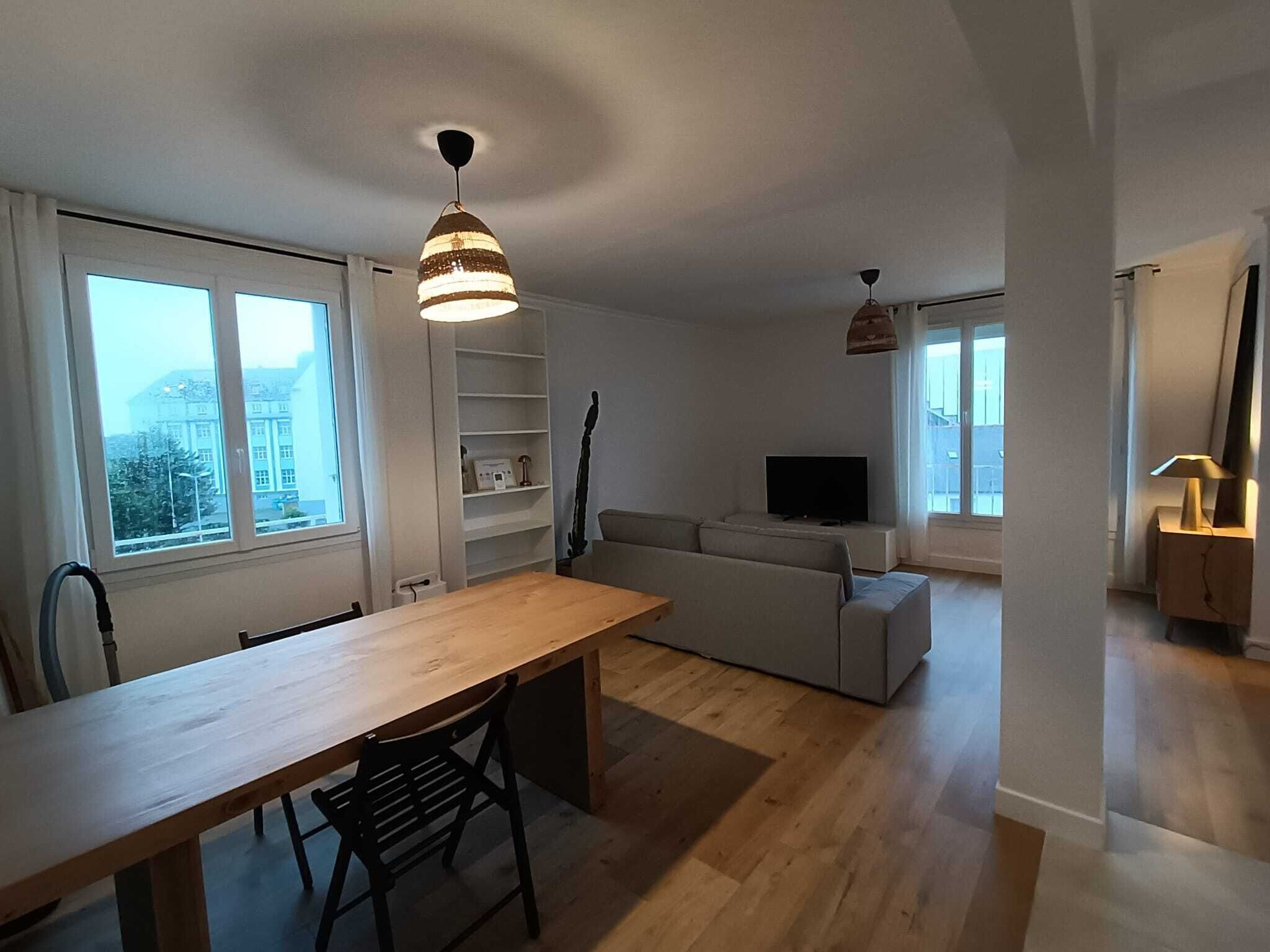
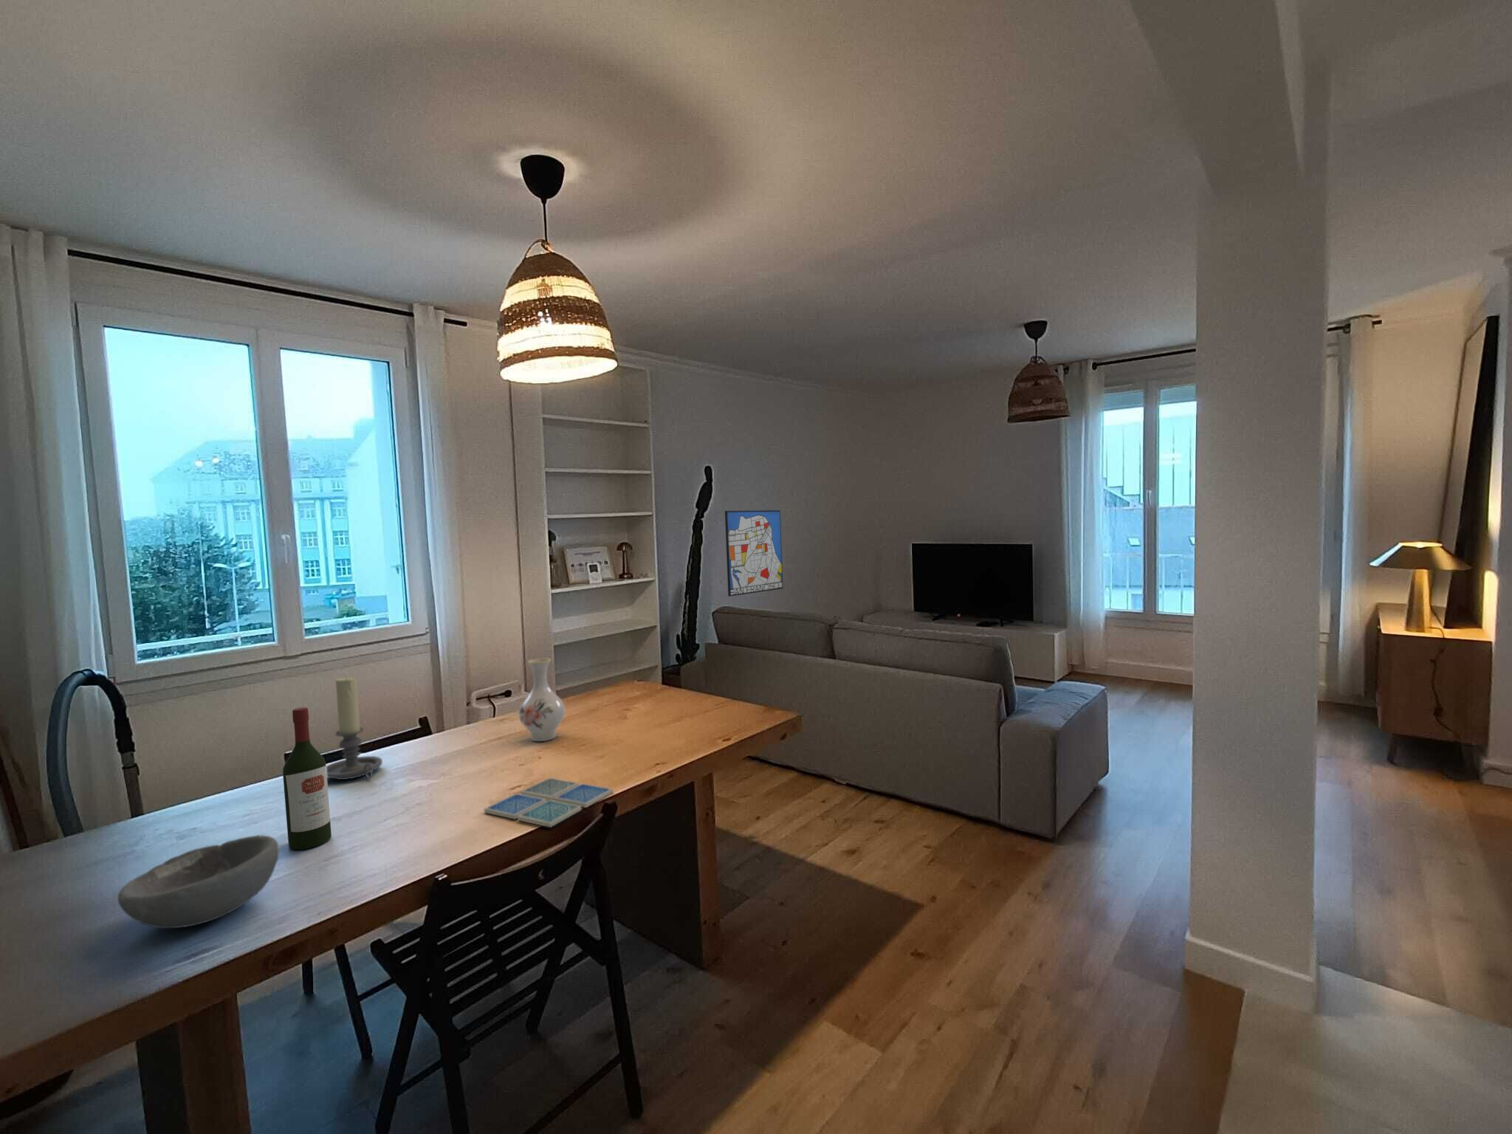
+ wall art (755, 552)
+ bowl (204, 885)
+ candle holder (351, 725)
+ vase (542, 698)
+ wine bottle (305, 775)
+ drink coaster (550, 800)
